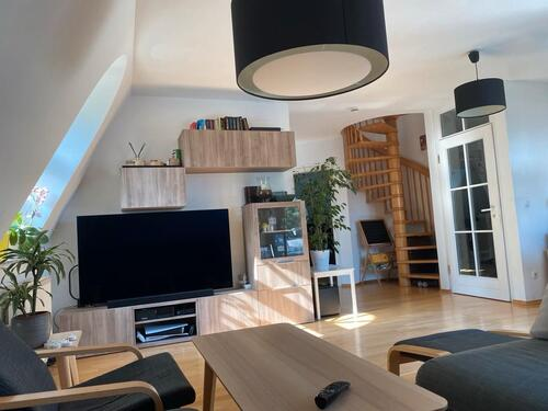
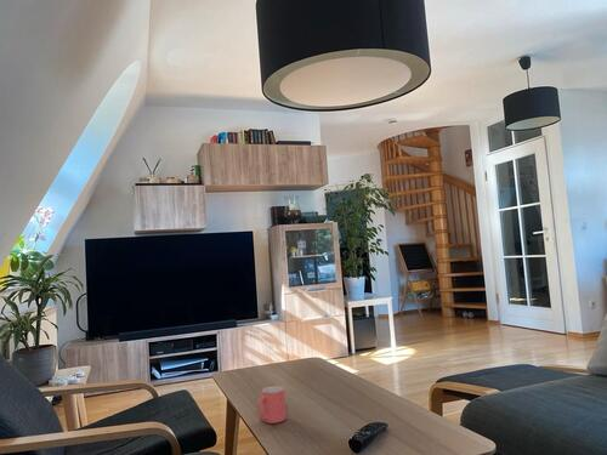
+ mug (270, 405)
